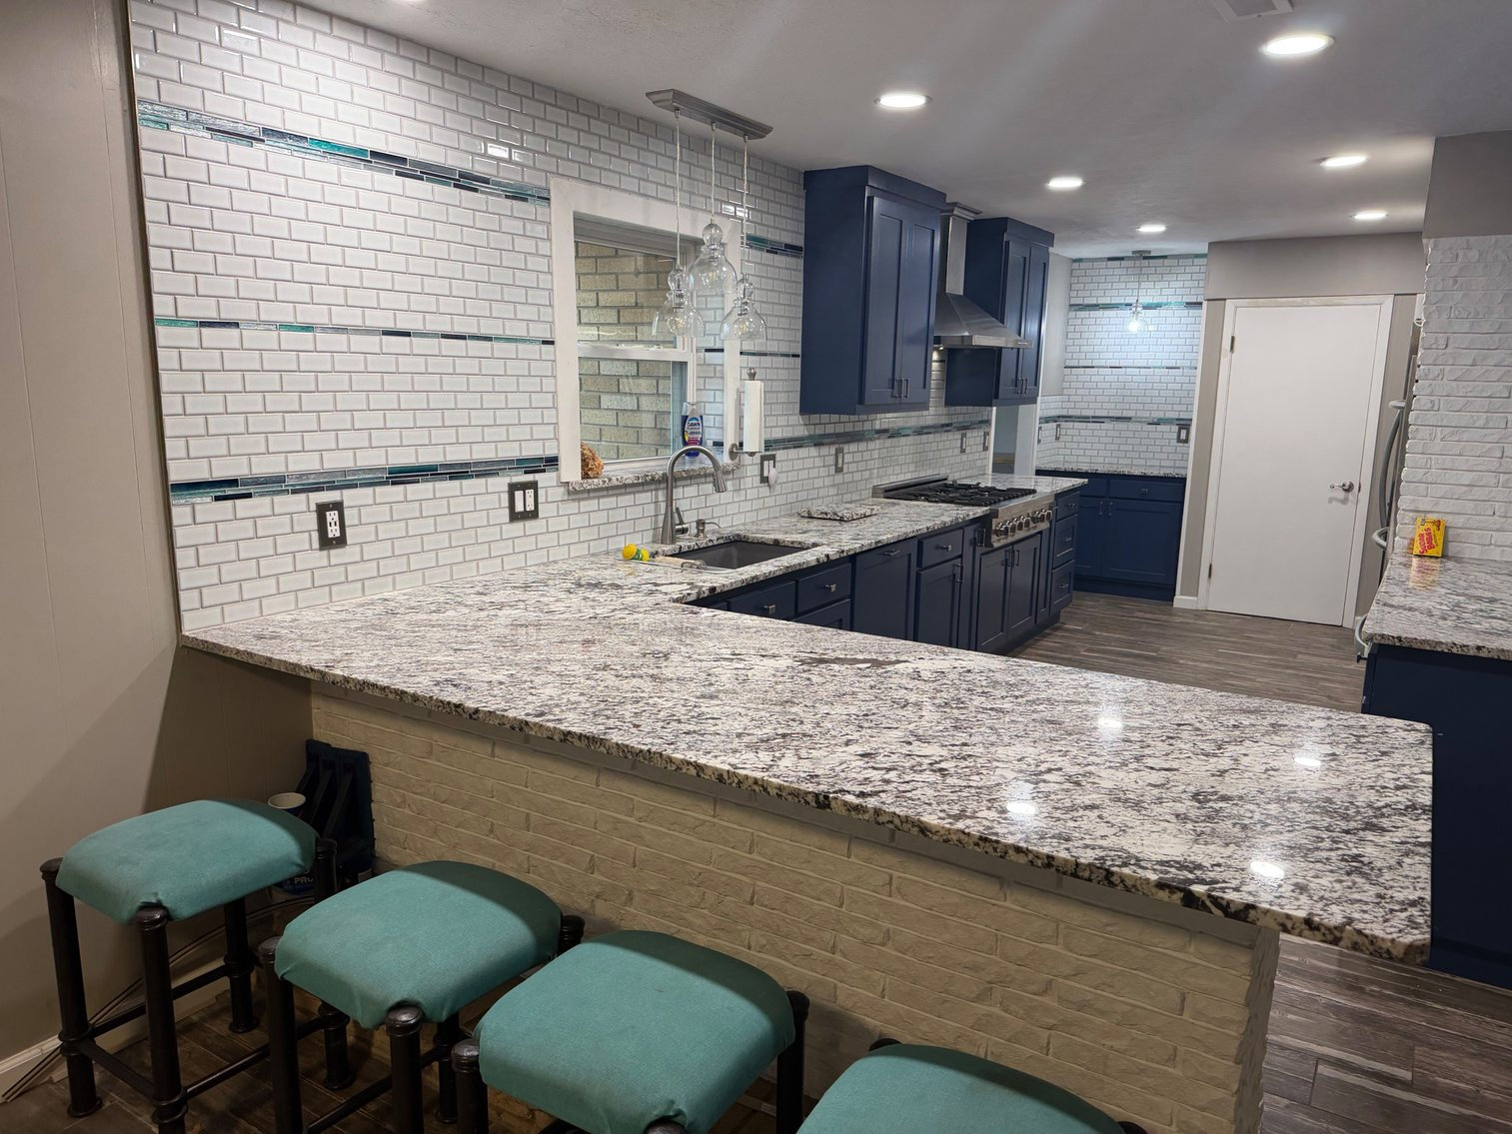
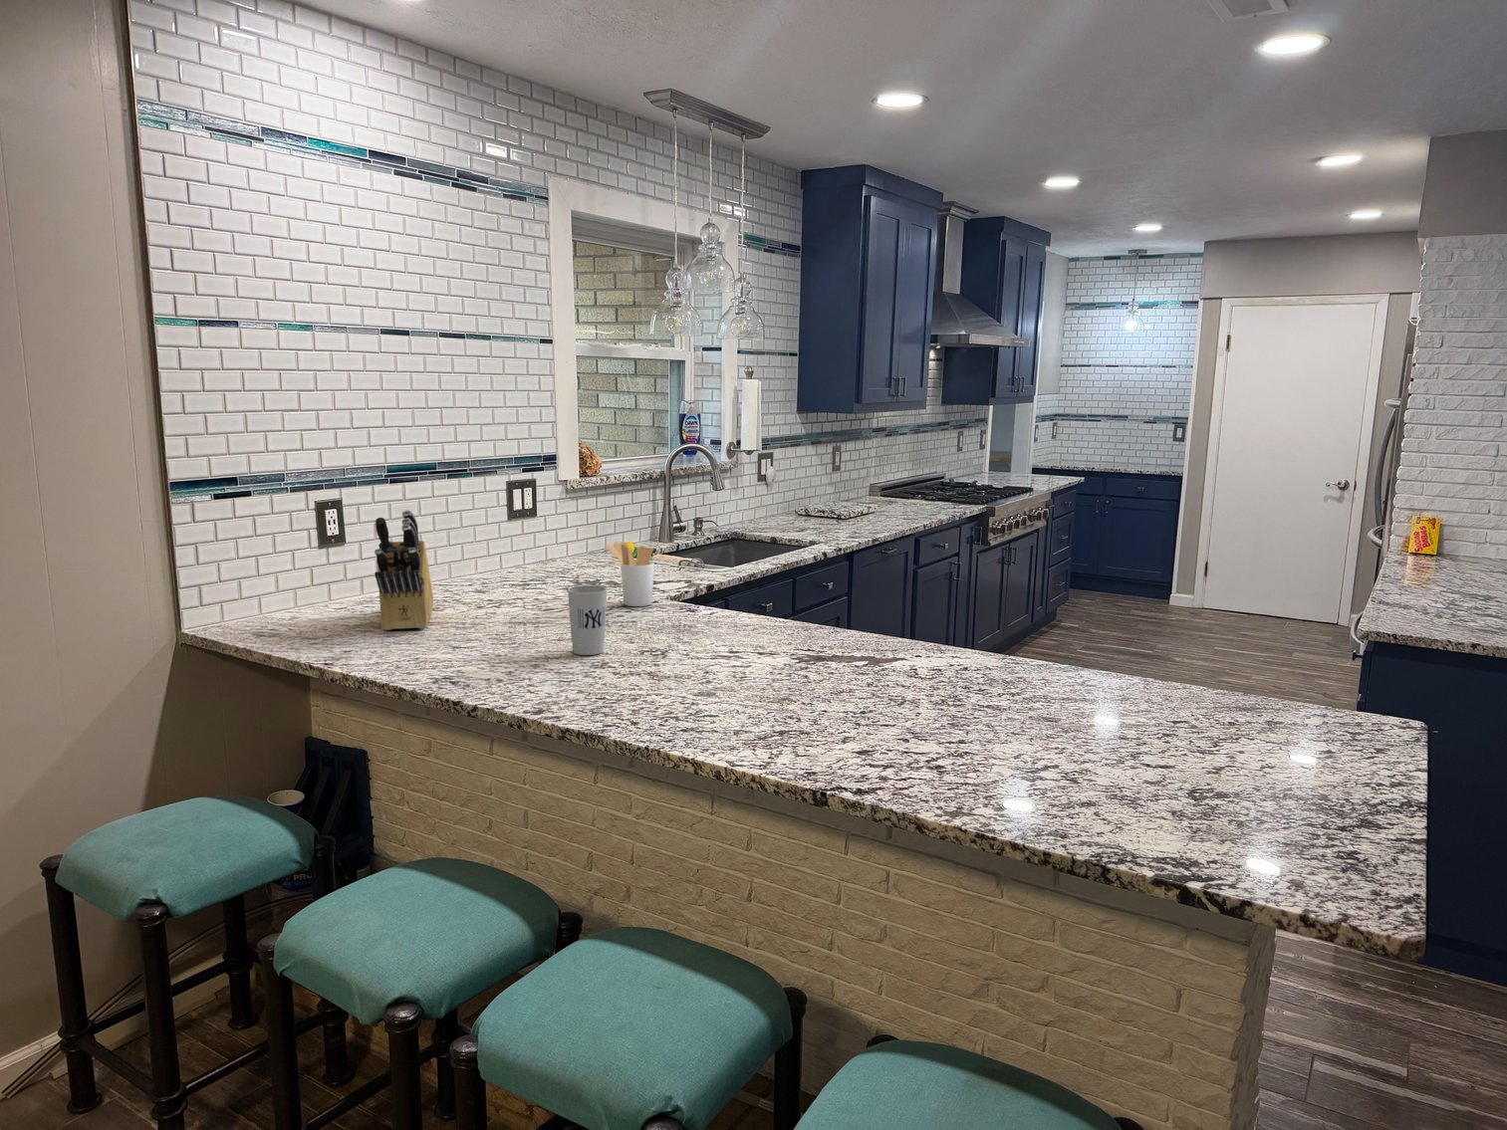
+ knife block (404, 565)
+ utensil holder (631, 571)
+ cup (588, 621)
